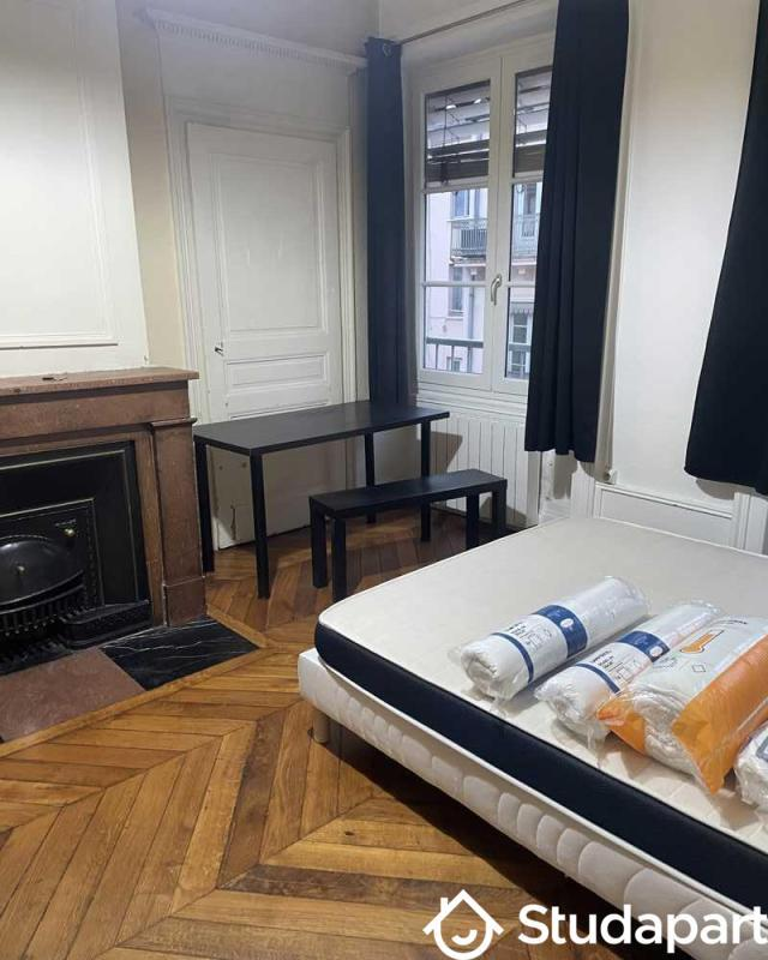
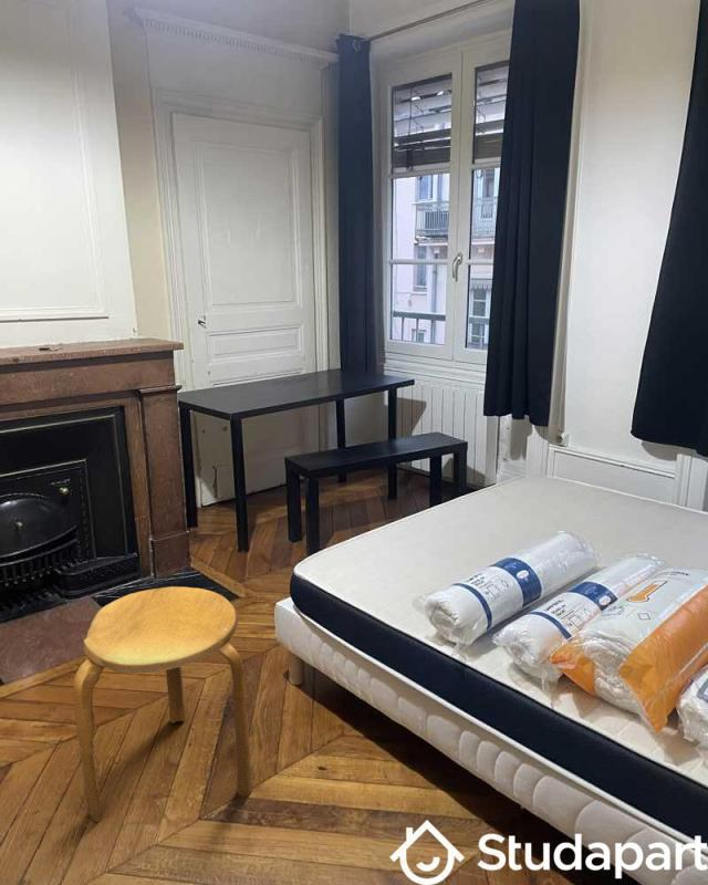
+ stool (168, 698)
